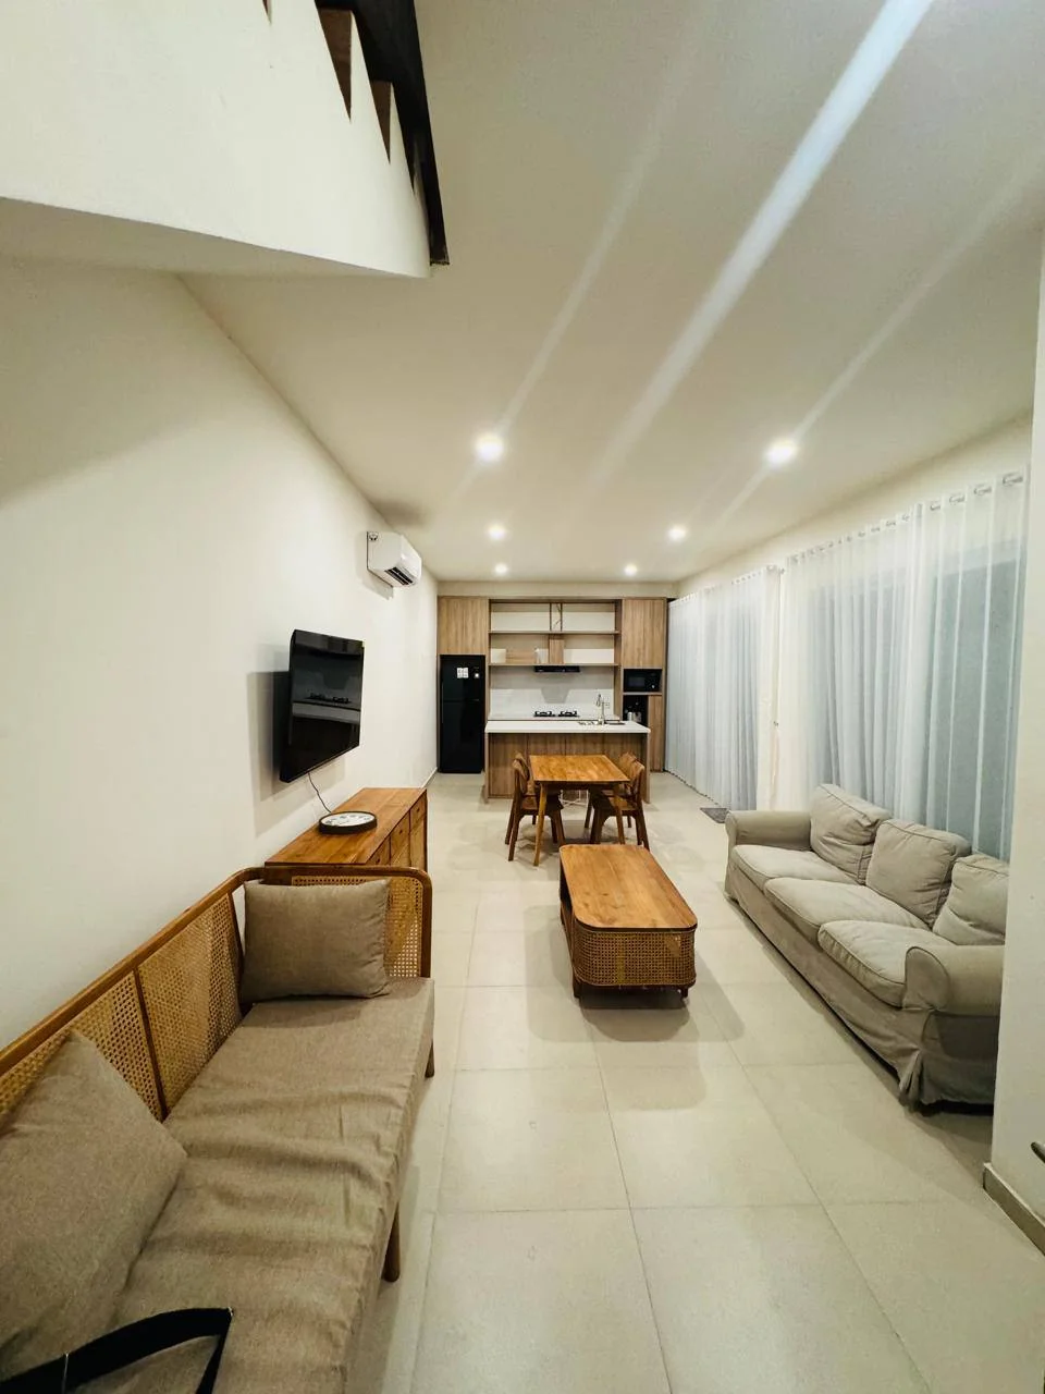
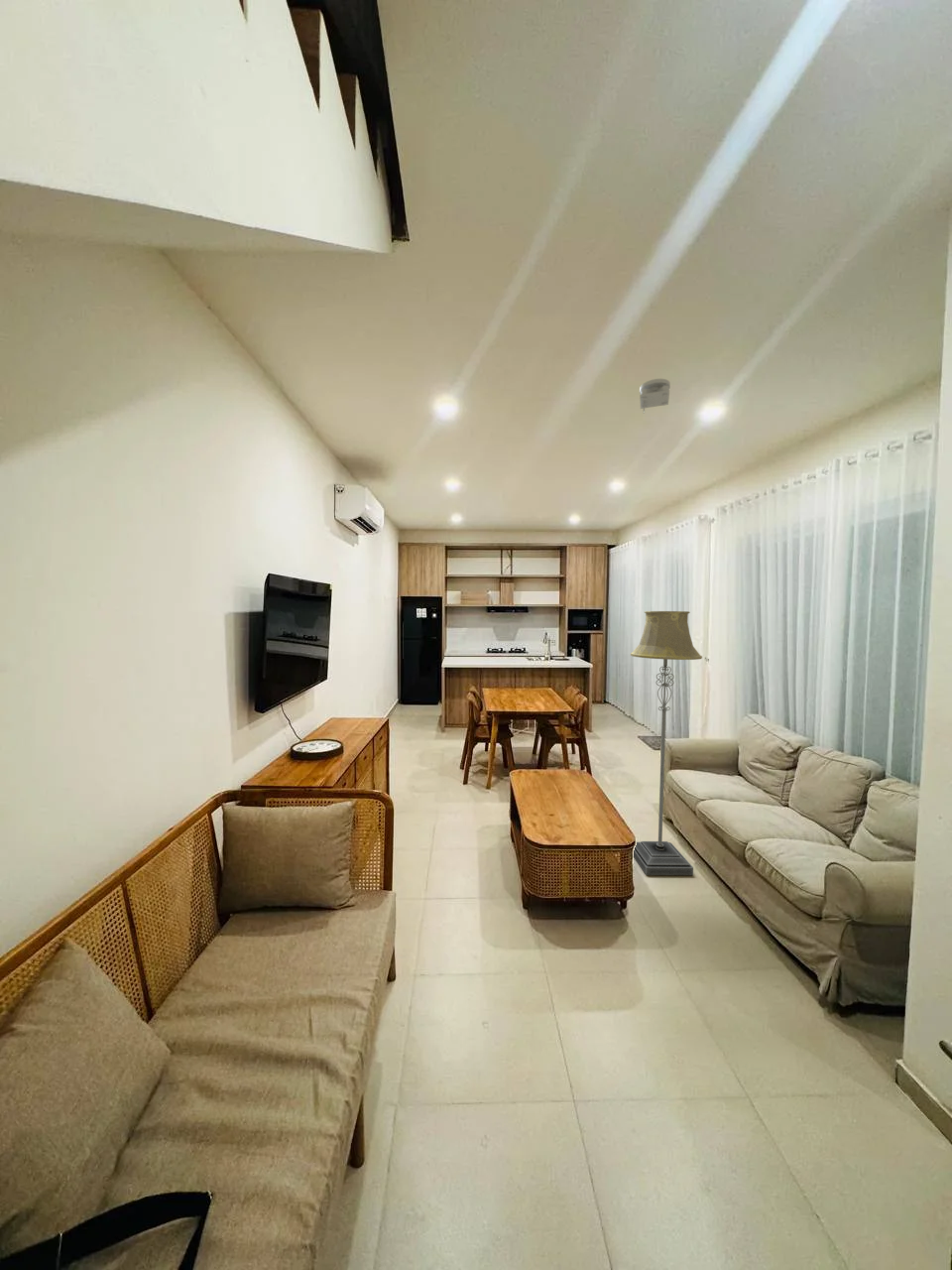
+ floor lamp (662, 737)
+ smoke detector (654, 398)
